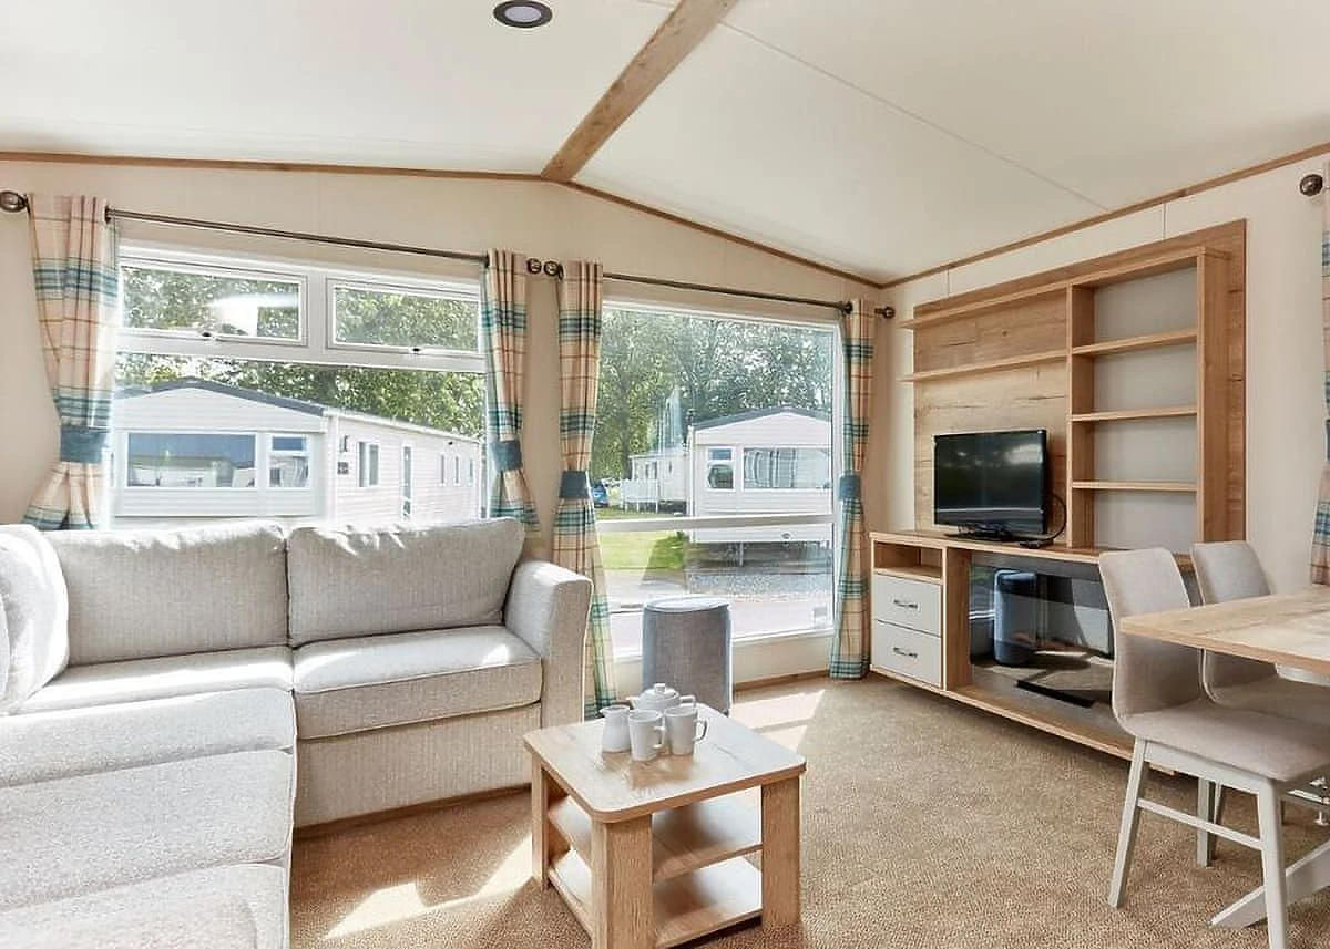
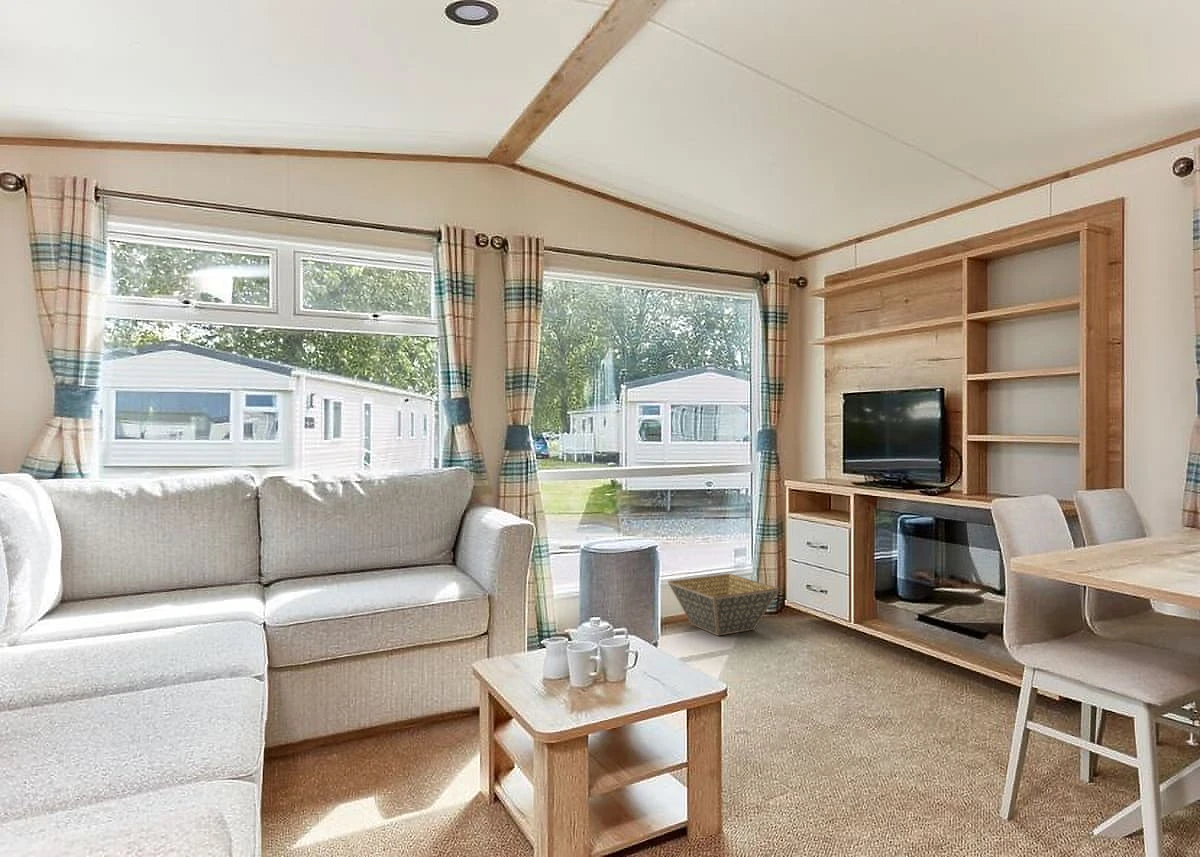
+ basket (722, 605)
